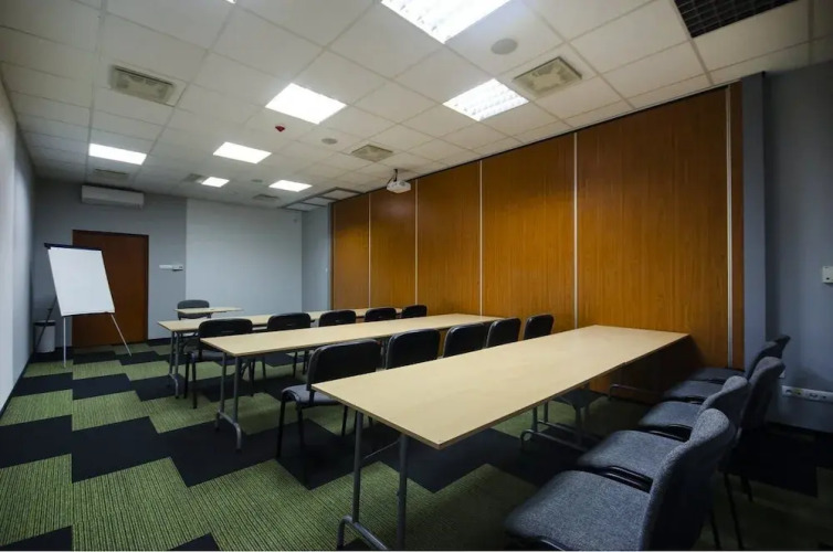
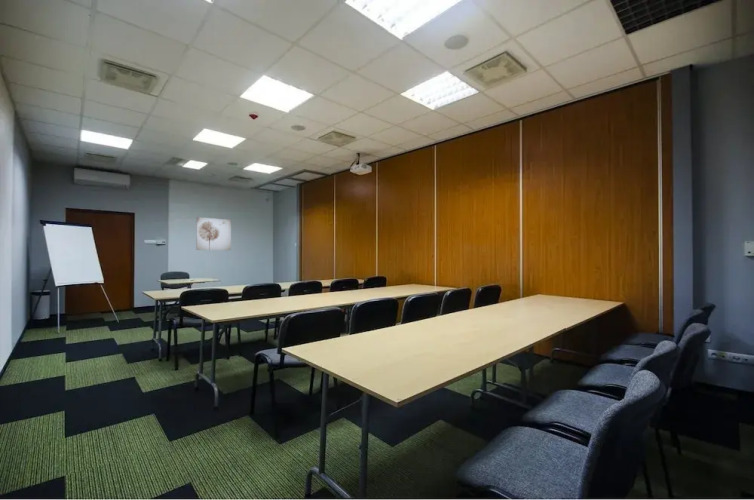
+ wall art (214, 234)
